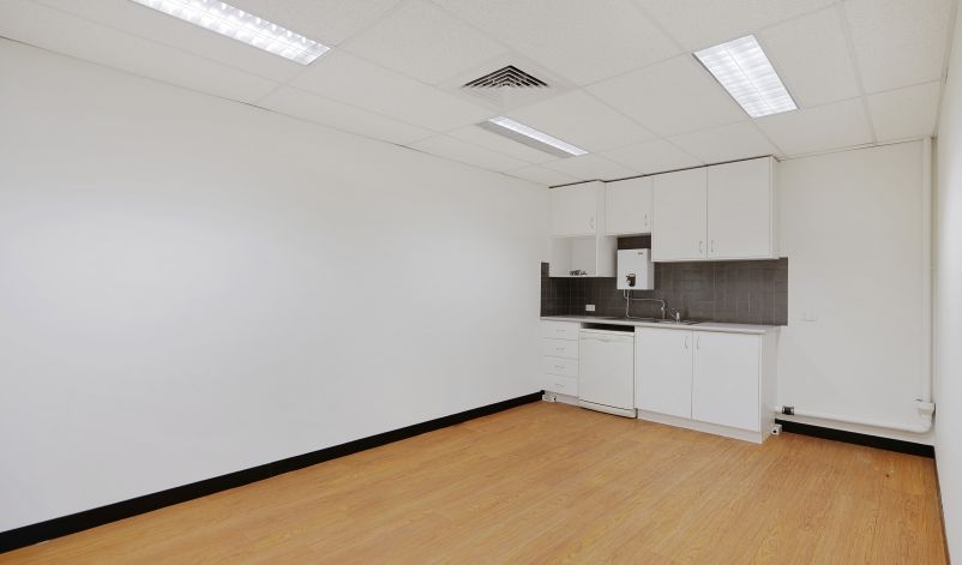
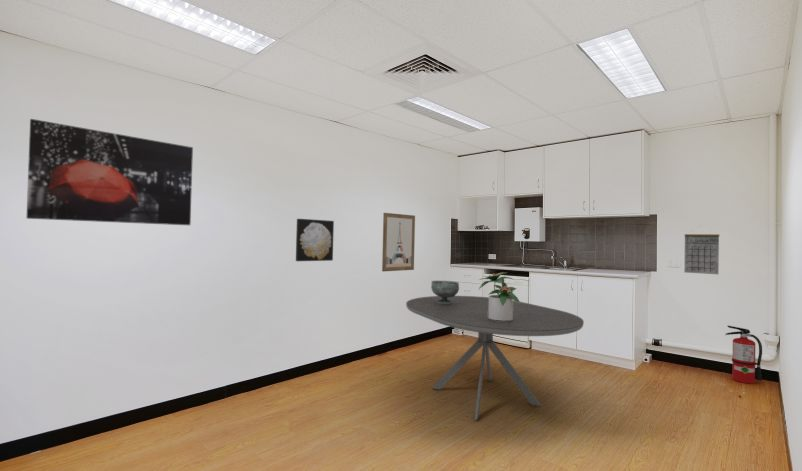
+ potted plant (497, 295)
+ calendar (701, 249)
+ wall art (399, 242)
+ dining table (485, 352)
+ wall art (315, 240)
+ fire extinguisher (742, 354)
+ decorative bowl (445, 292)
+ wall art (119, 178)
